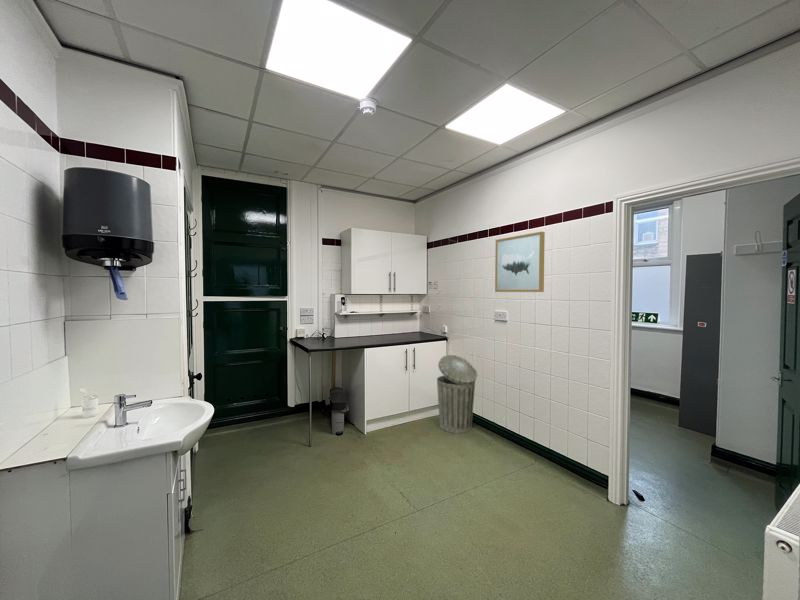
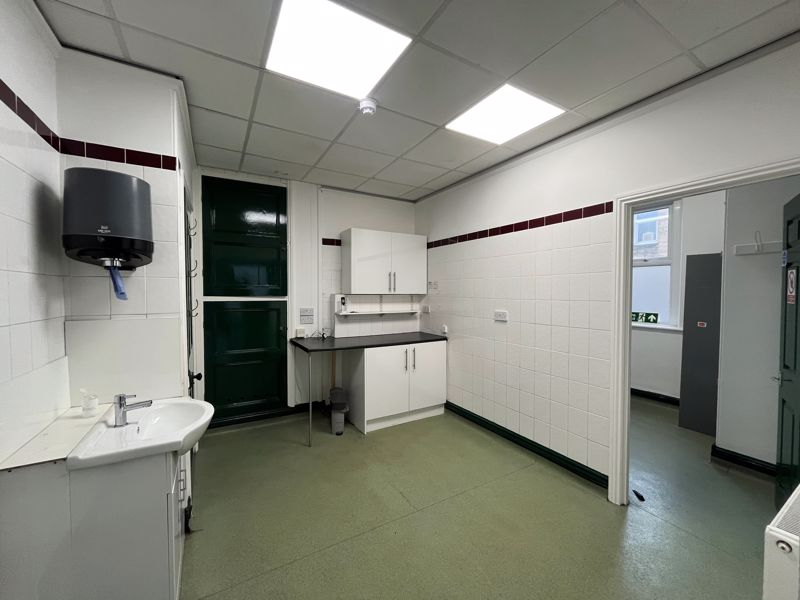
- wall art (518, 264)
- trash can (456, 392)
